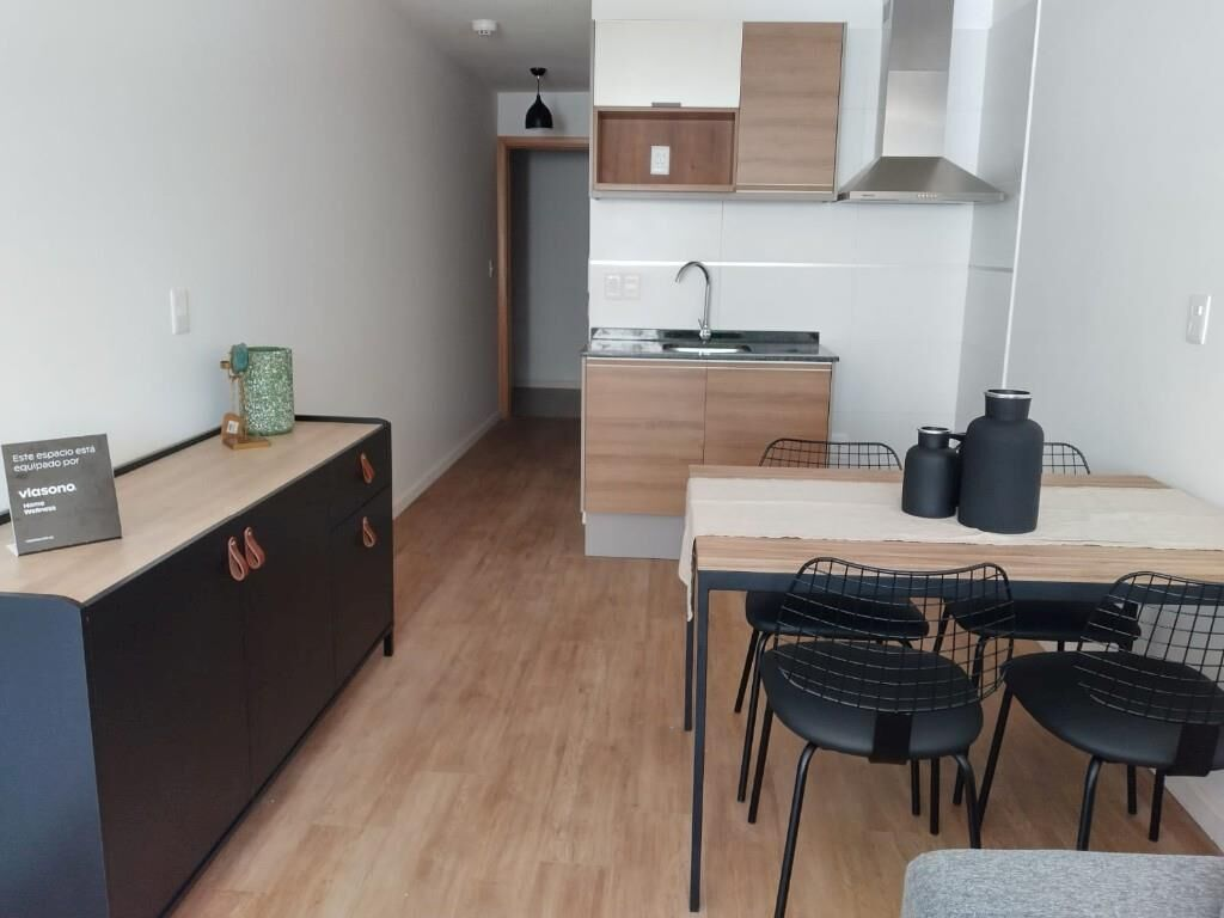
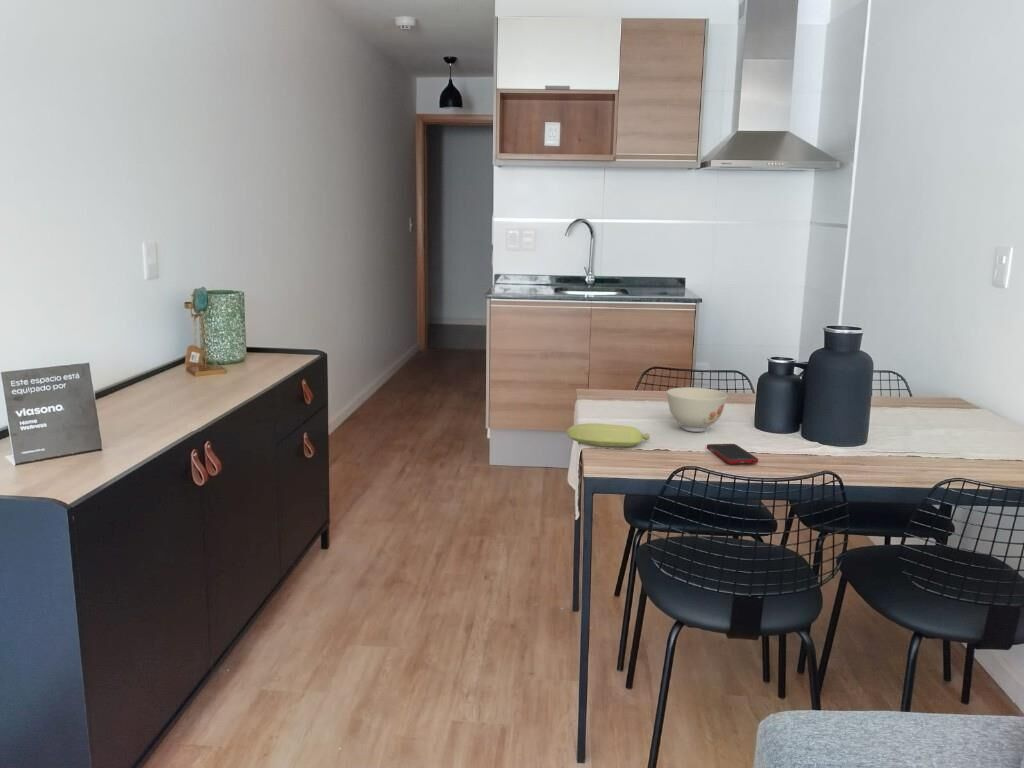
+ bowl (695, 411)
+ banana (610, 431)
+ cell phone (731, 453)
